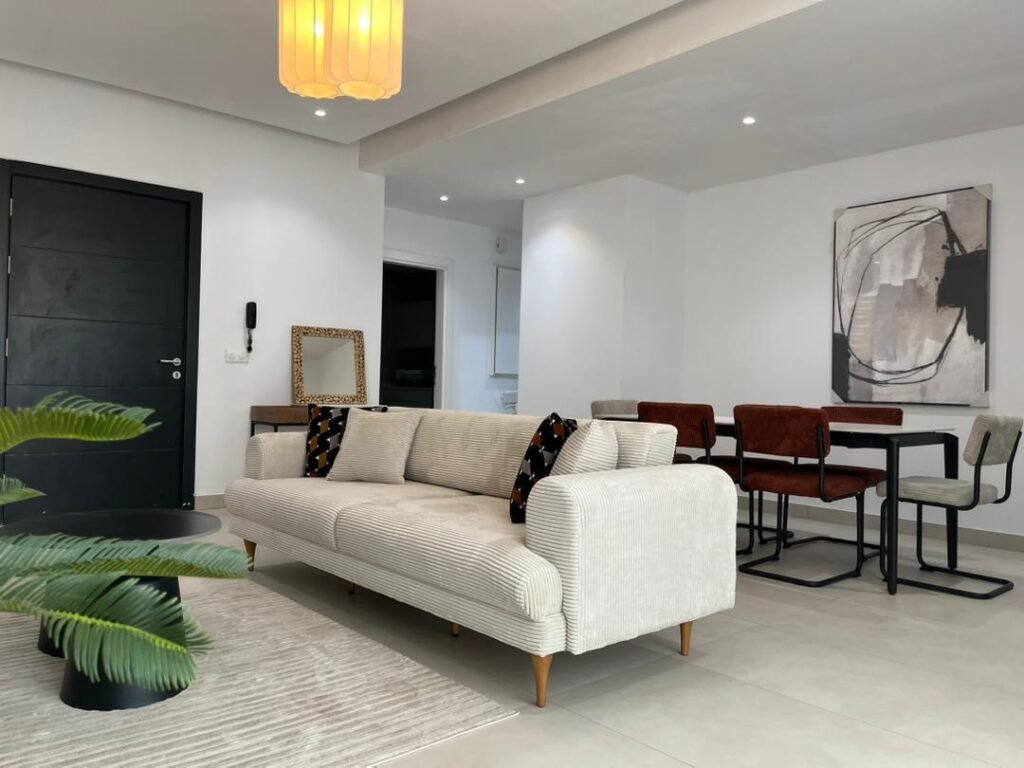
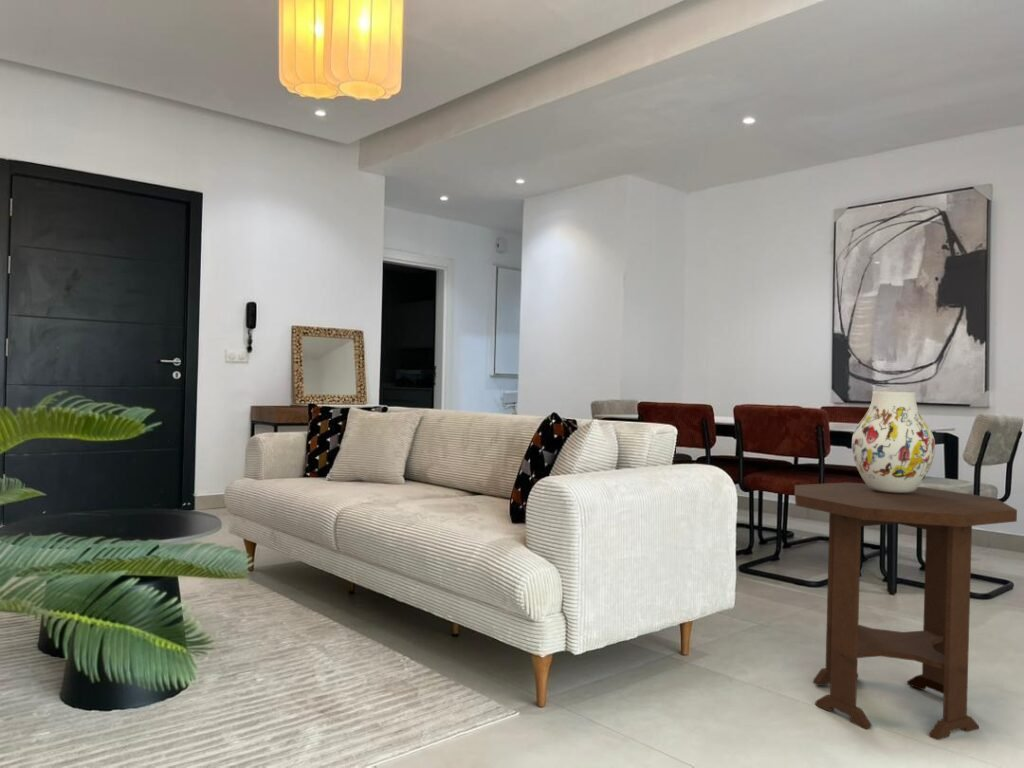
+ vase (892, 441)
+ side table (889, 630)
